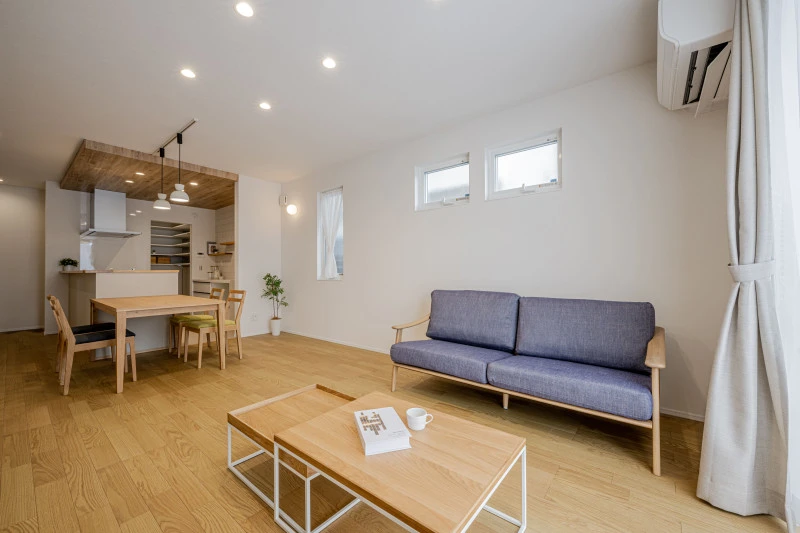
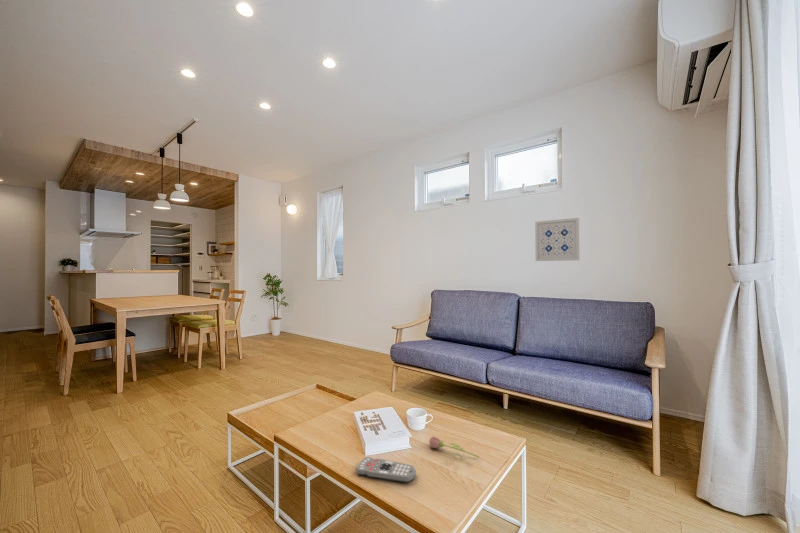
+ flower (452, 447)
+ wall art (556, 240)
+ remote control (386, 470)
